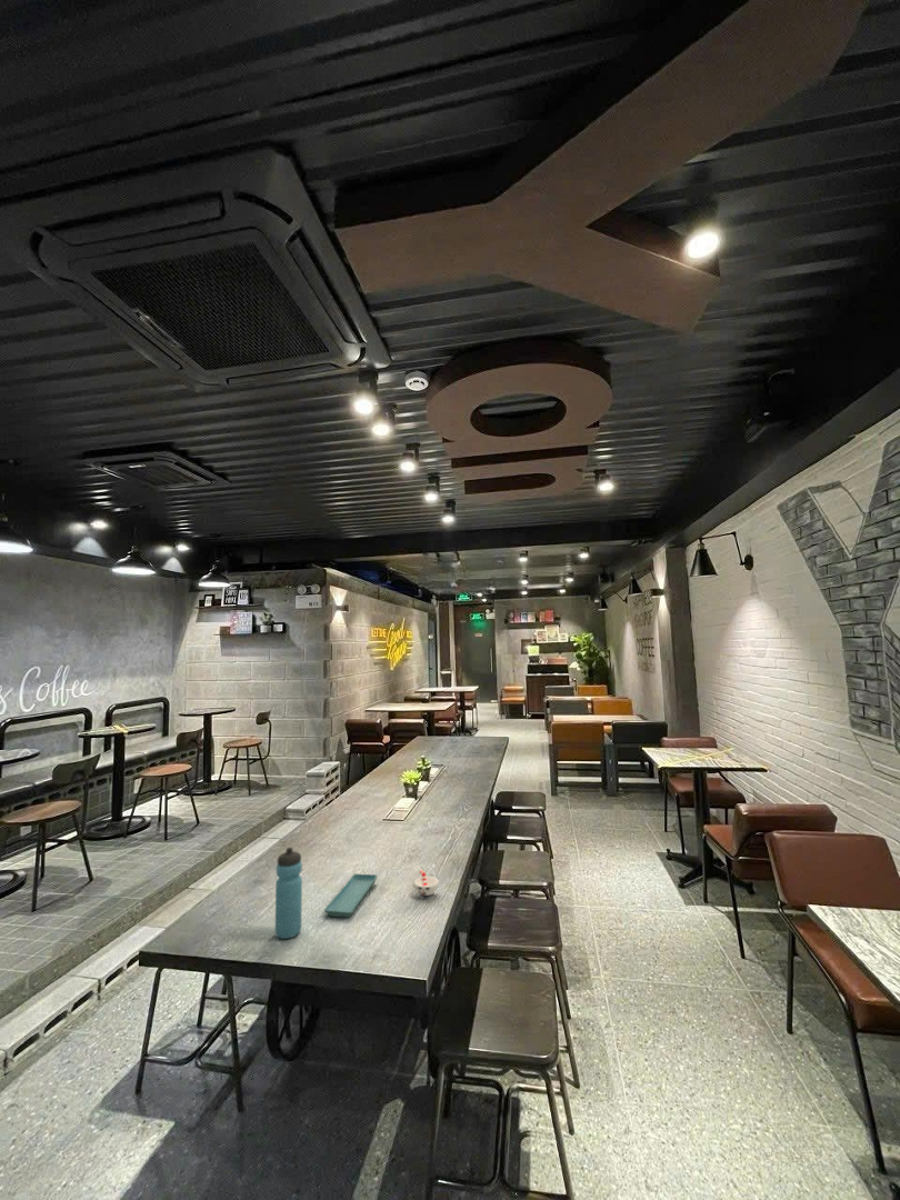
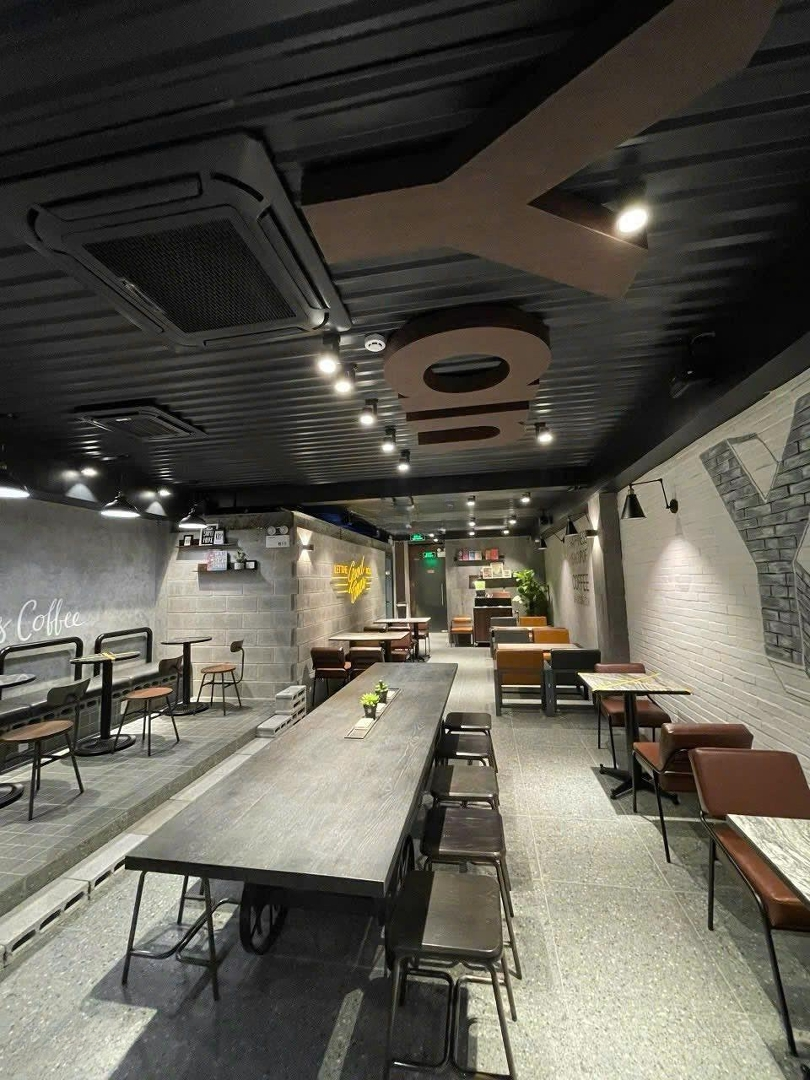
- water bottle (289, 890)
- saucer (352, 894)
- cup (426, 883)
